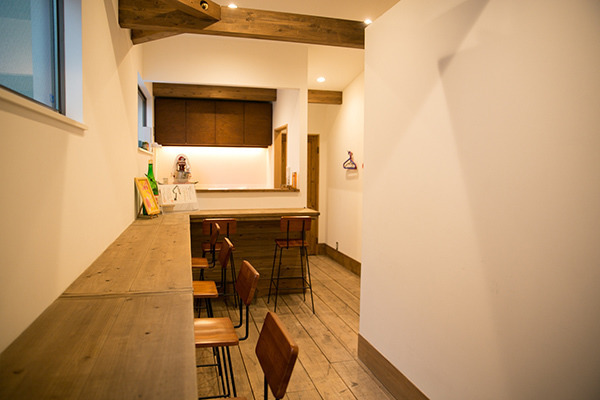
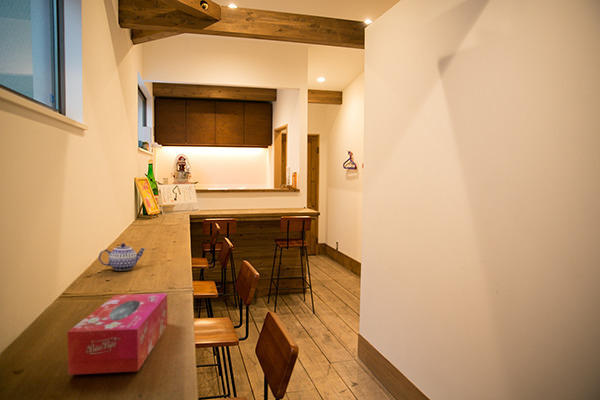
+ teapot (123, 256)
+ tissue box (125, 328)
